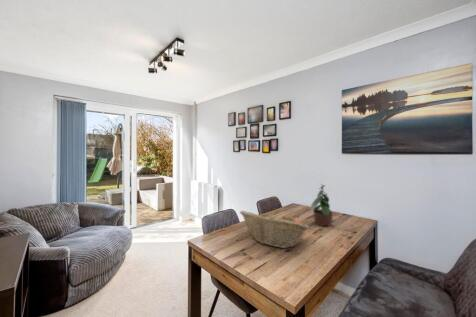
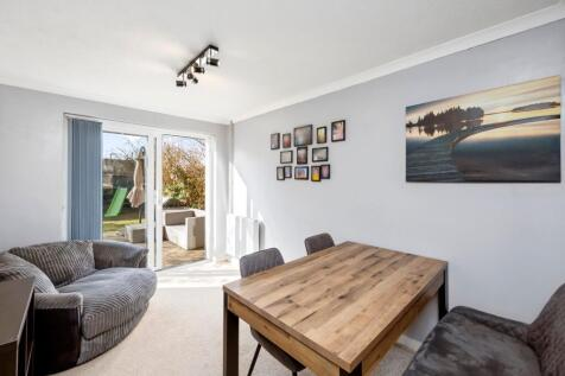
- potted plant (321, 203)
- fruit basket (272, 224)
